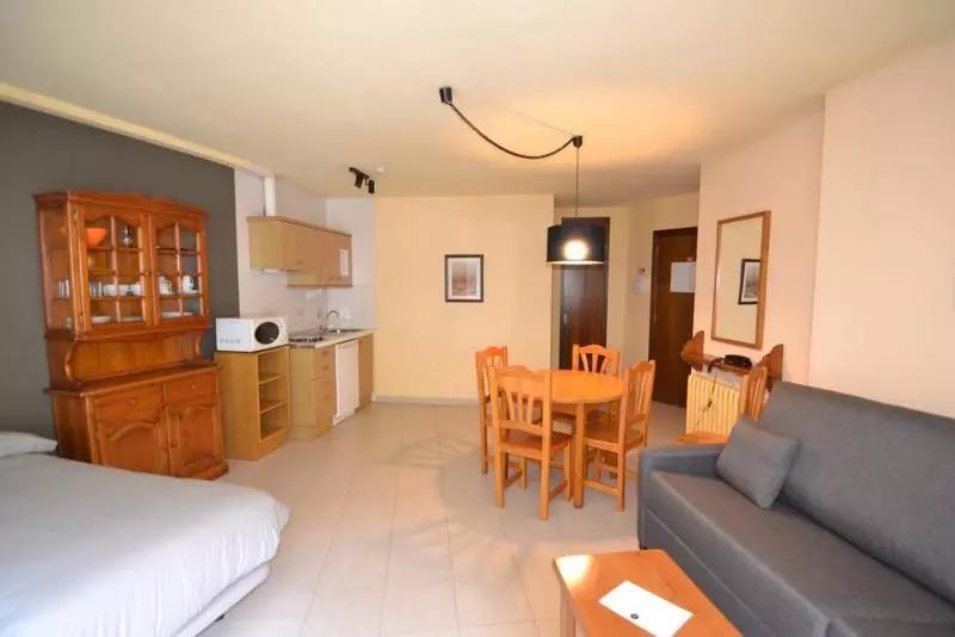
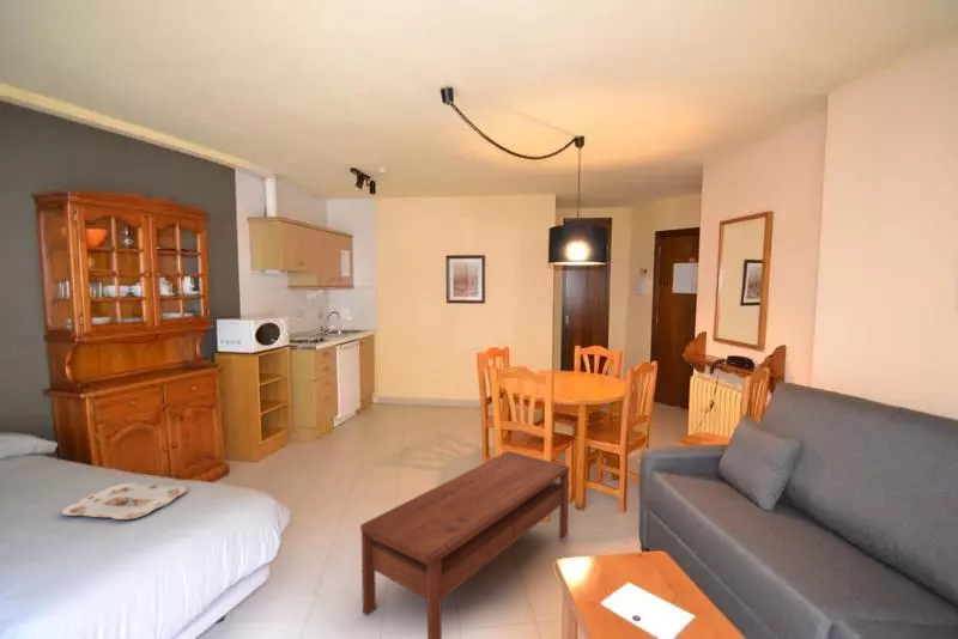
+ serving tray (127, 500)
+ coffee table (479, 529)
